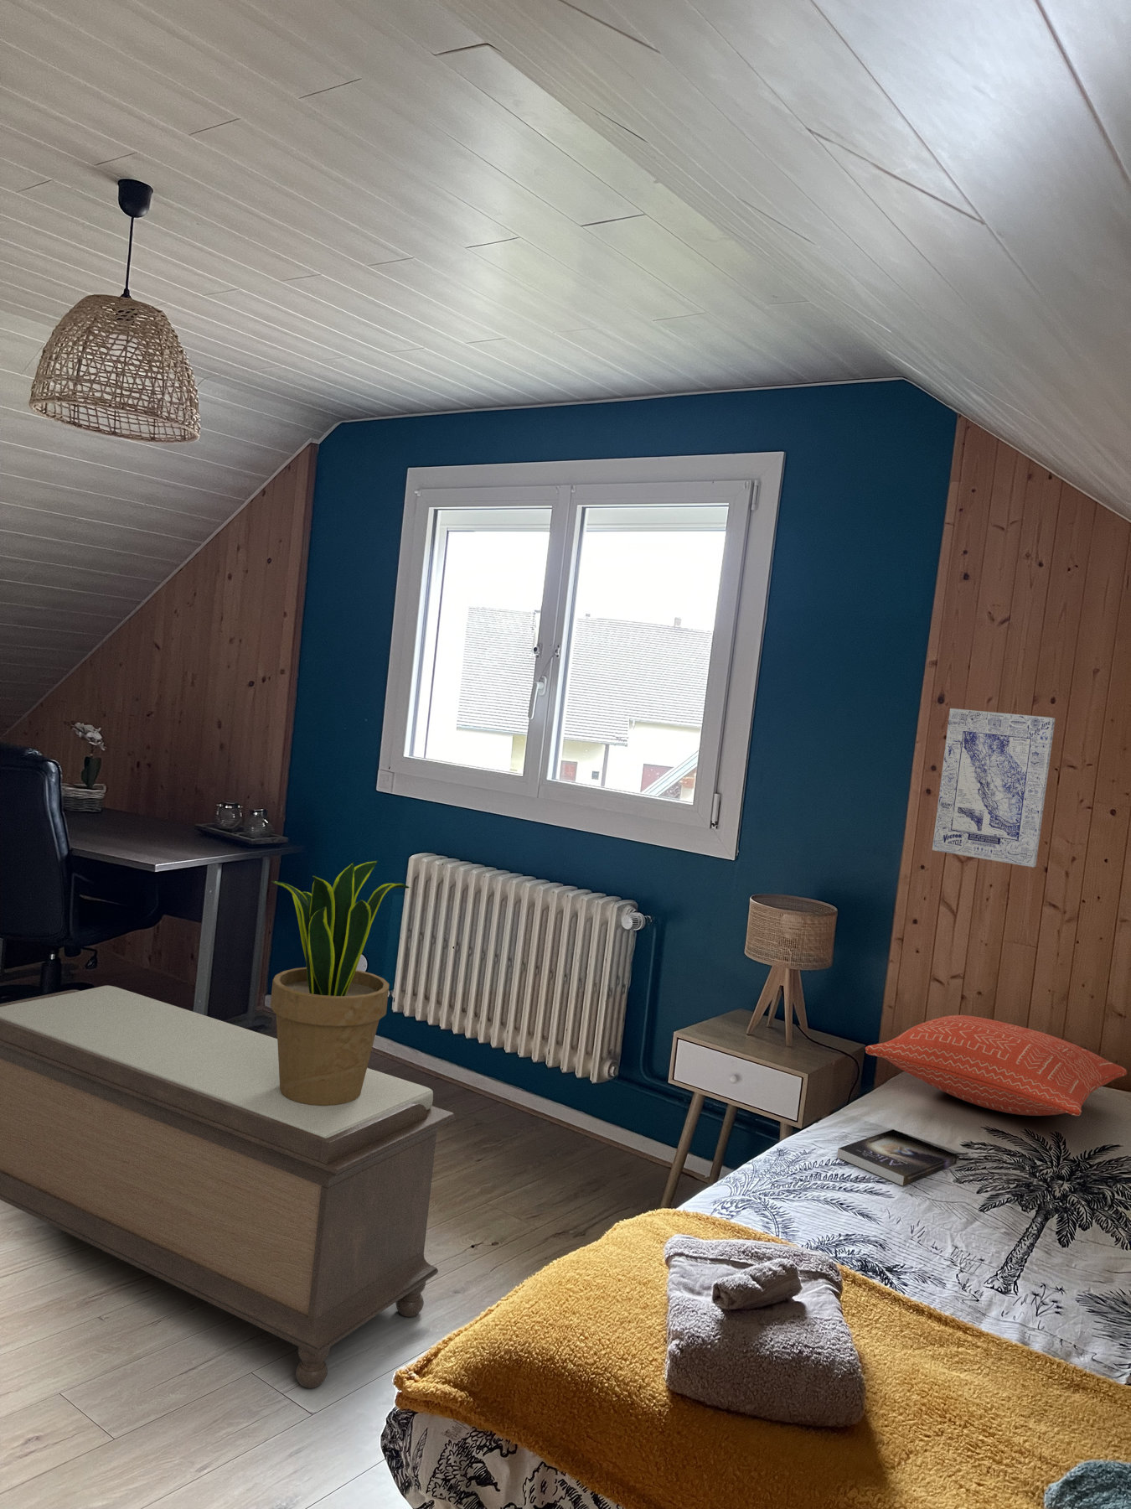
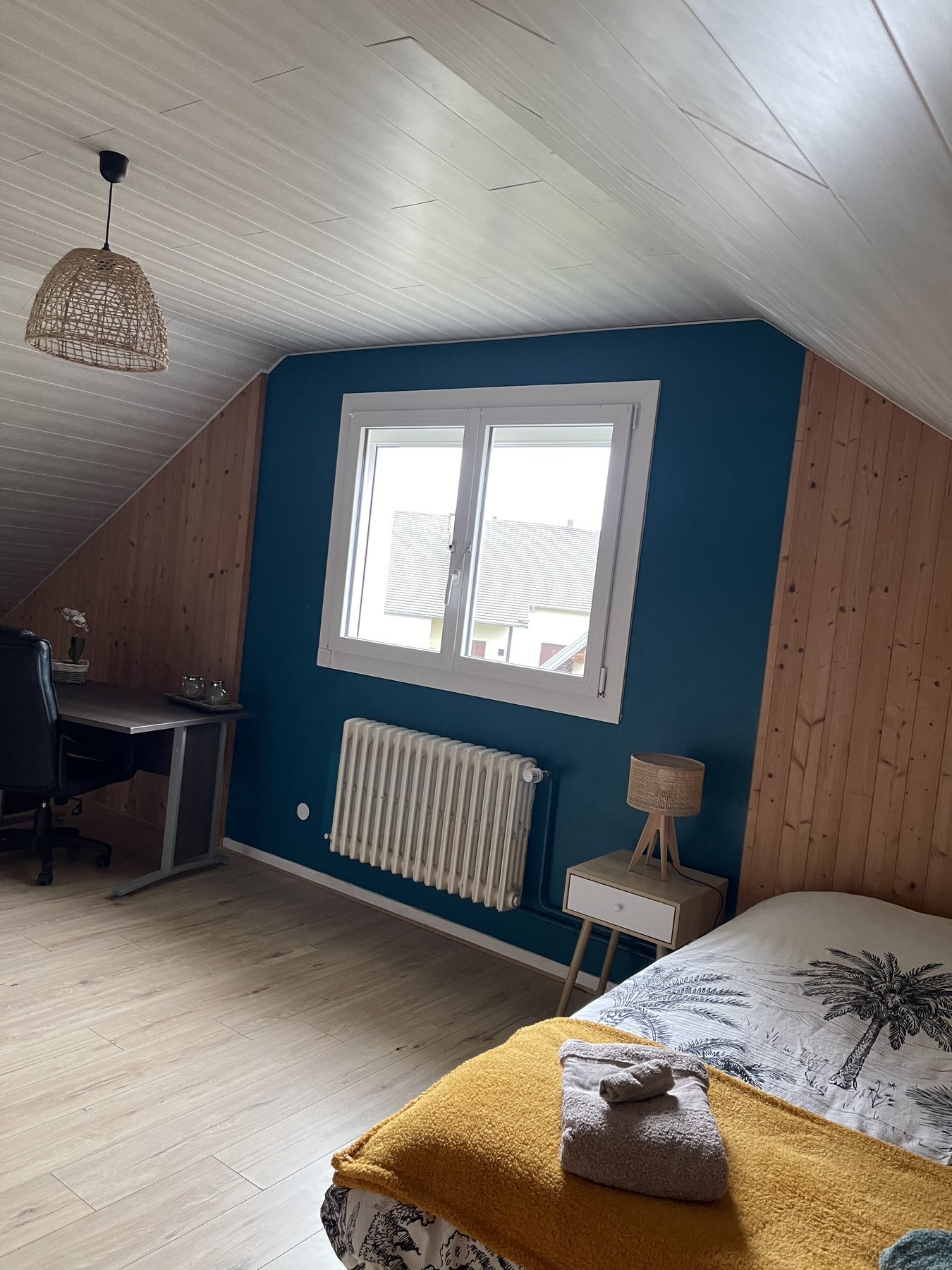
- book (897, 1155)
- wall art (992, 785)
- potted plant (330, 973)
- pillow (997, 1061)
- bench (189, 1153)
